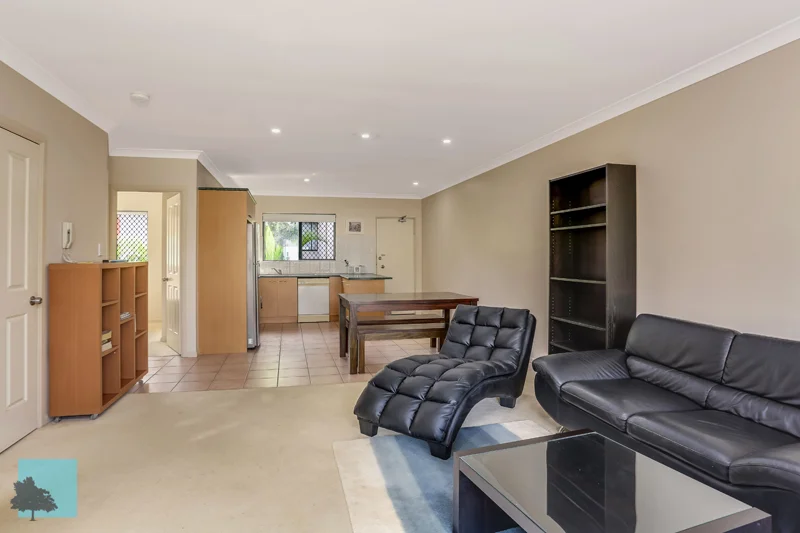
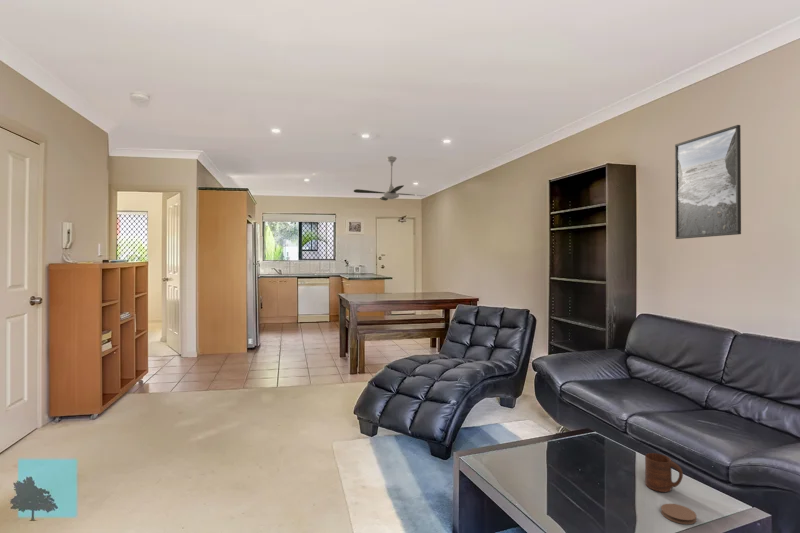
+ ceiling fan (391, 177)
+ coaster (678, 513)
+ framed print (705, 186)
+ cup (662, 473)
